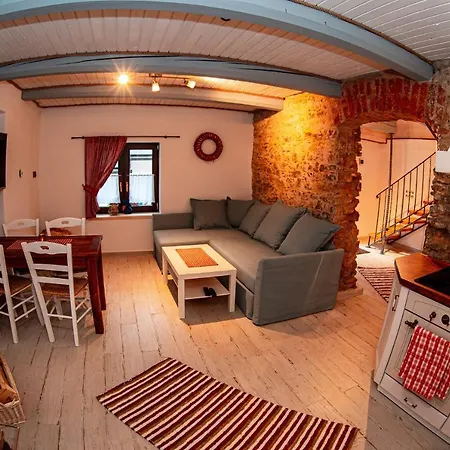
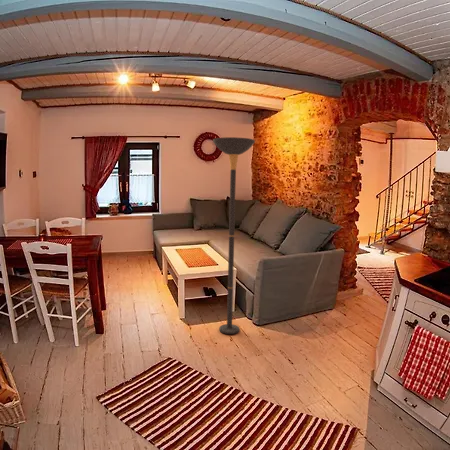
+ floor lamp (231, 237)
